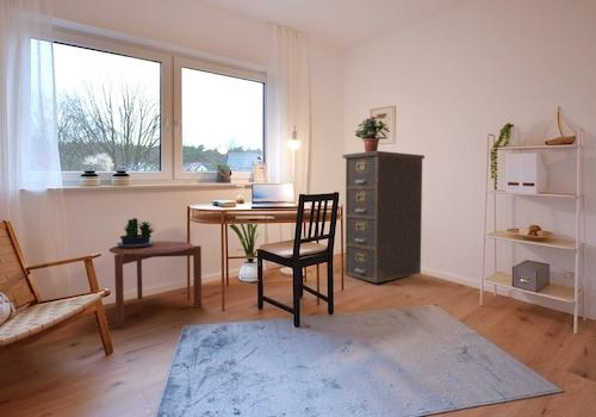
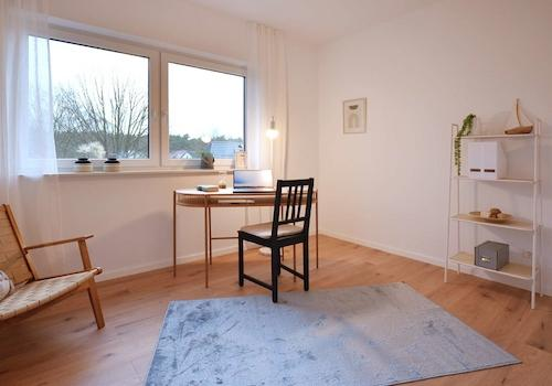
- potted plant (137, 231)
- side table (141, 276)
- house plant (247, 243)
- filing cabinet (383, 214)
- potted plant (371, 135)
